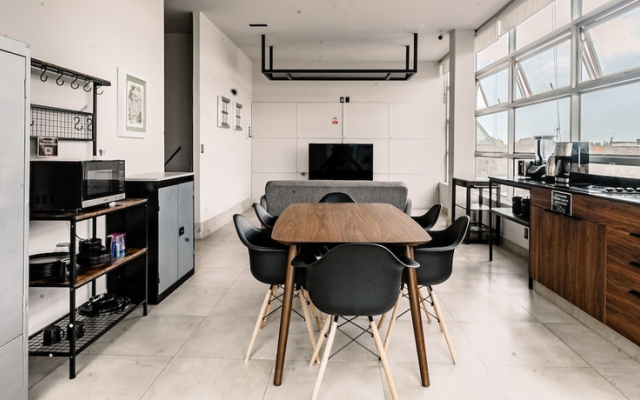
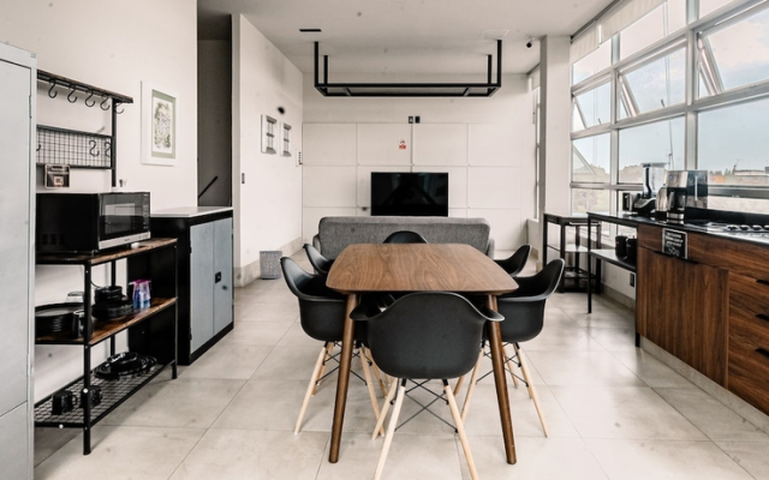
+ waste bin (270, 264)
